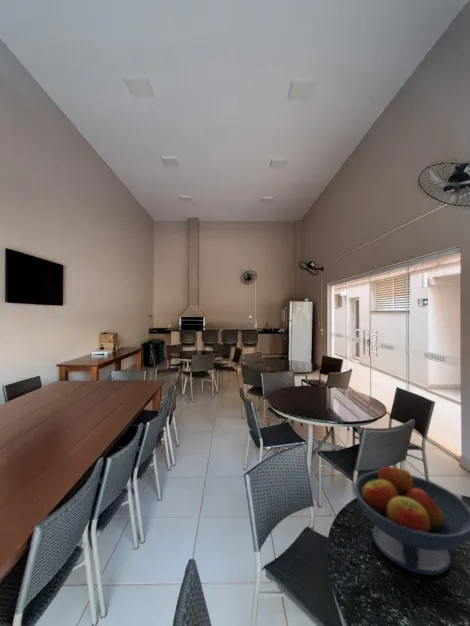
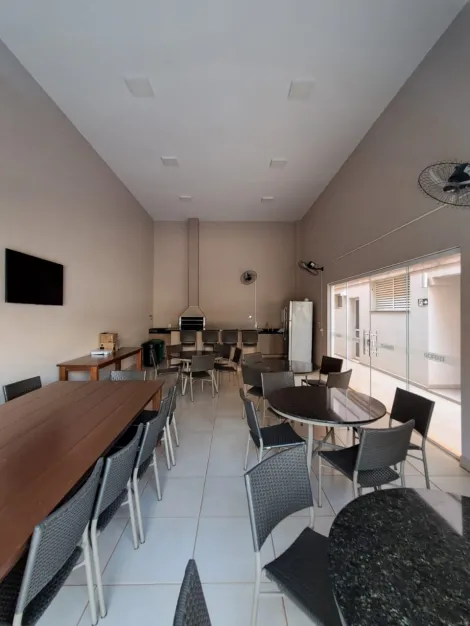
- fruit bowl (409, 513)
